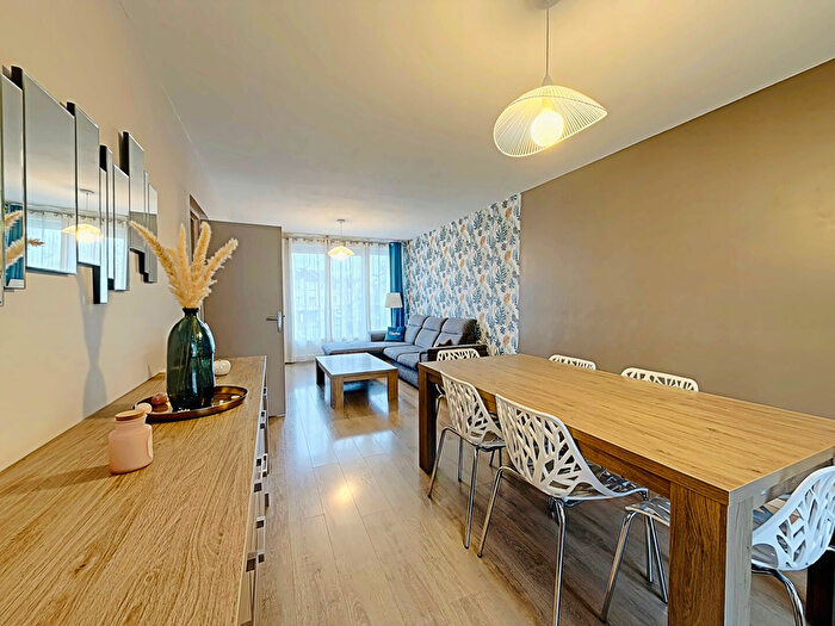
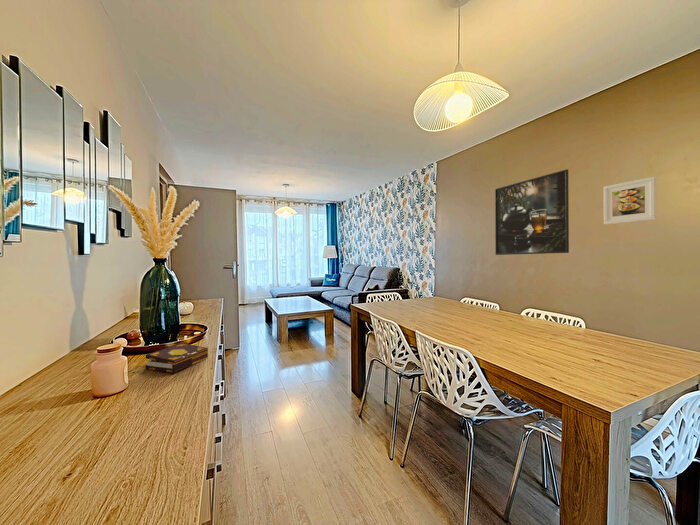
+ book (178, 356)
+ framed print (527, 217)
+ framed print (628, 202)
